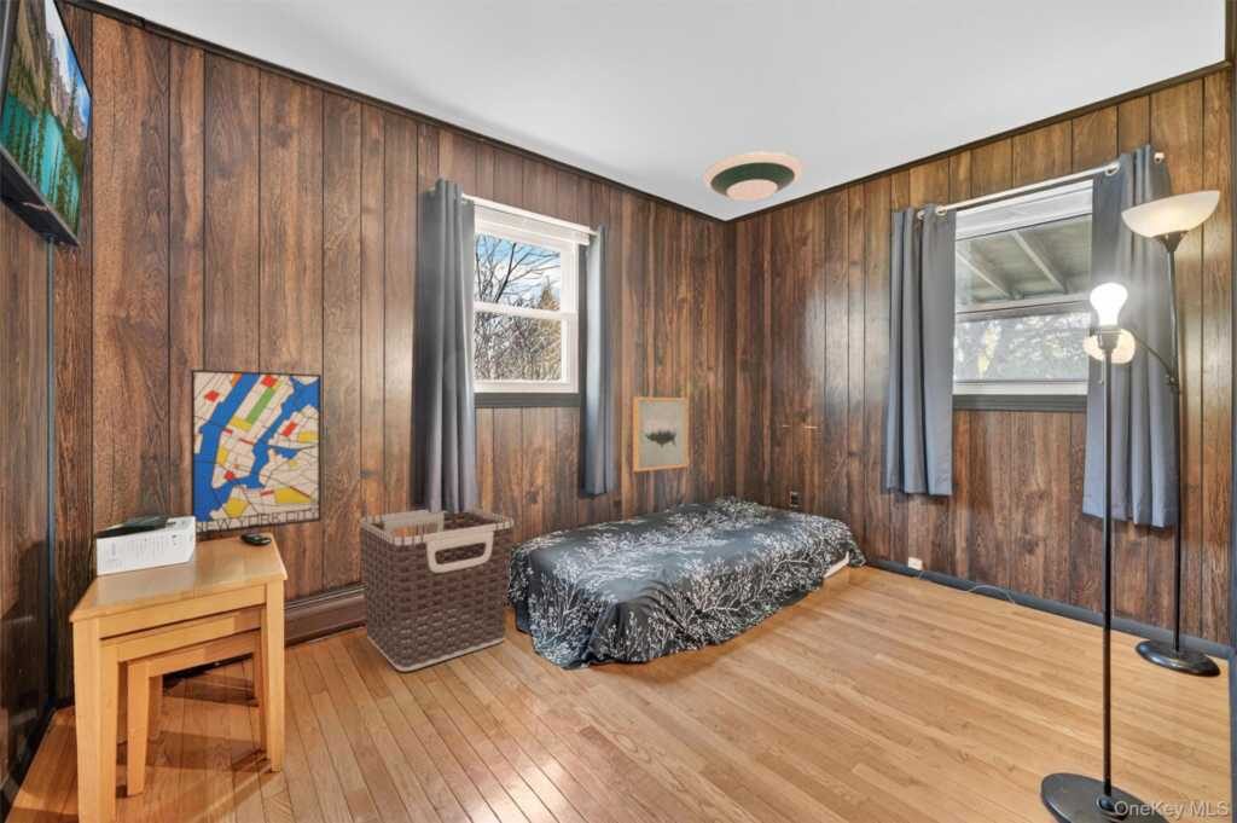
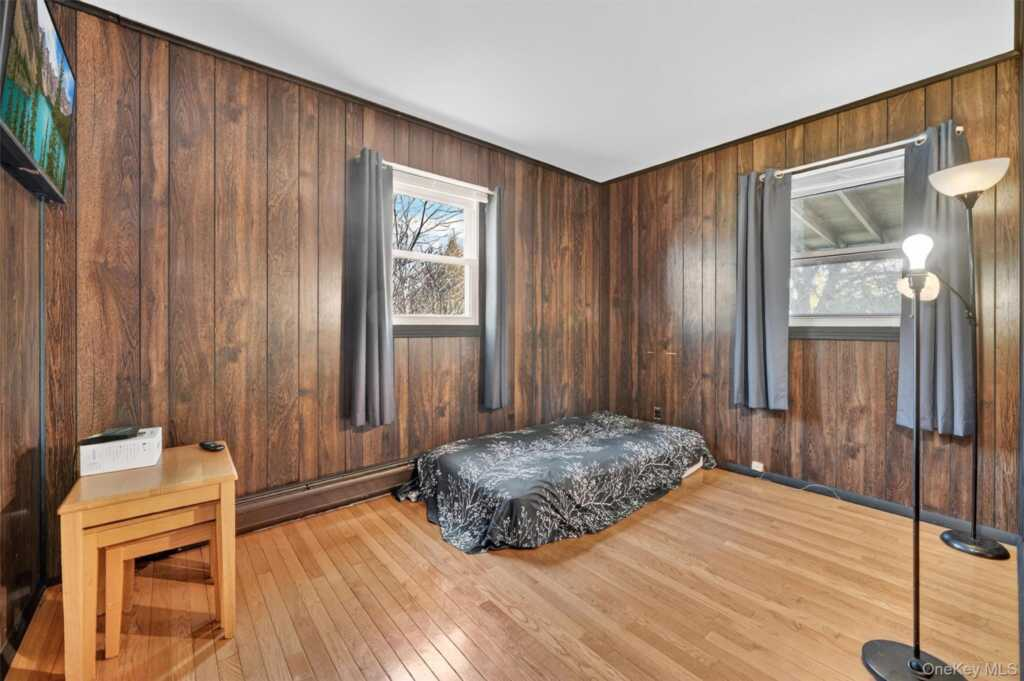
- wall art (661, 433)
- wall art (260, 450)
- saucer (751, 186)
- clothes hamper (436, 578)
